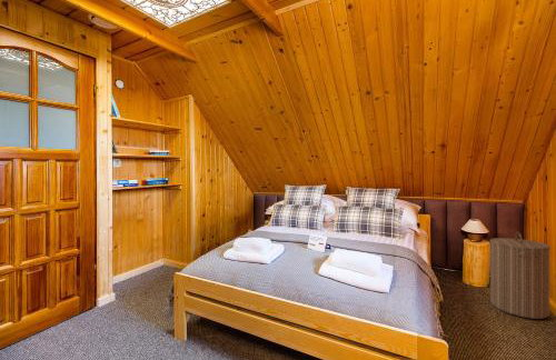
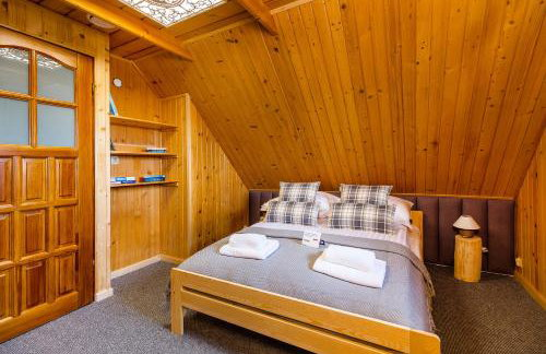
- laundry hamper (518, 270)
